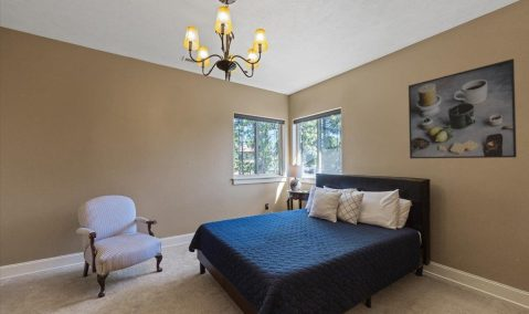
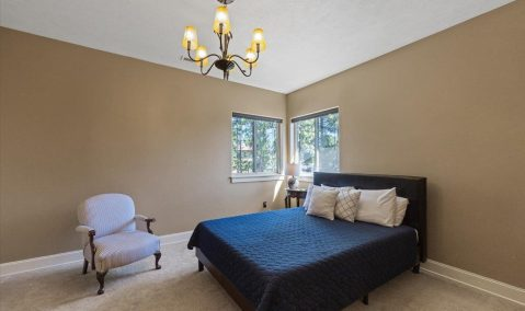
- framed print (454, 116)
